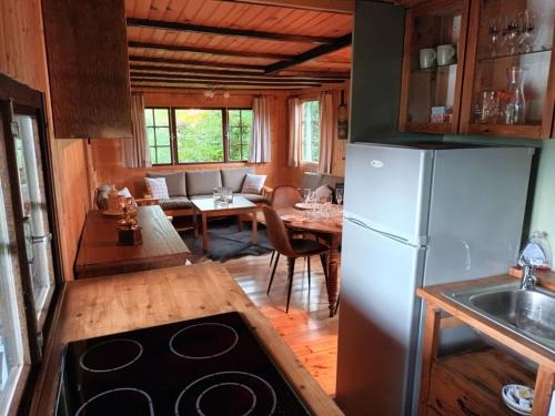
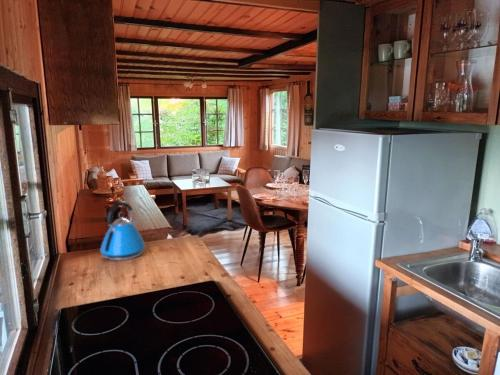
+ kettle (120, 228)
